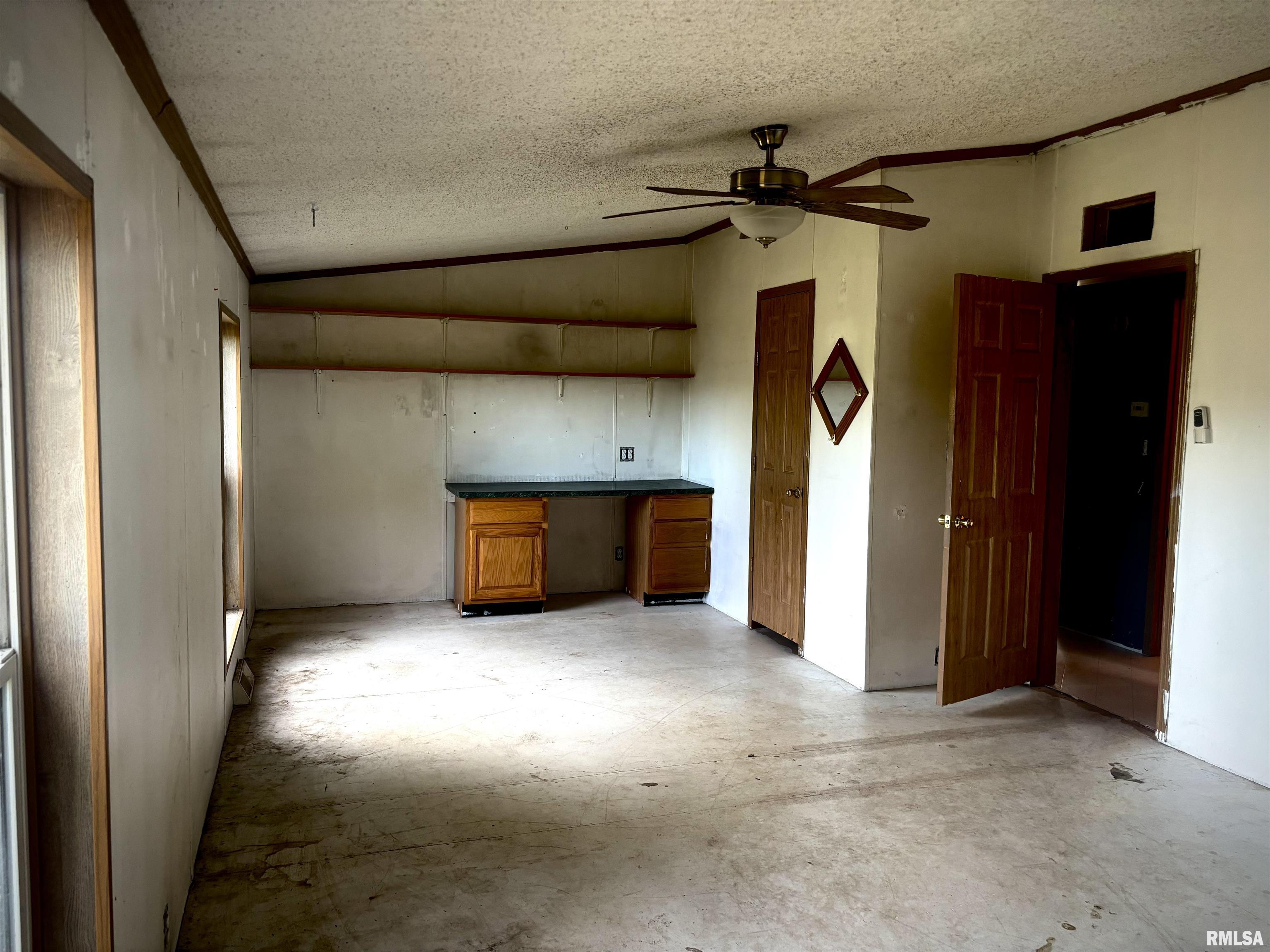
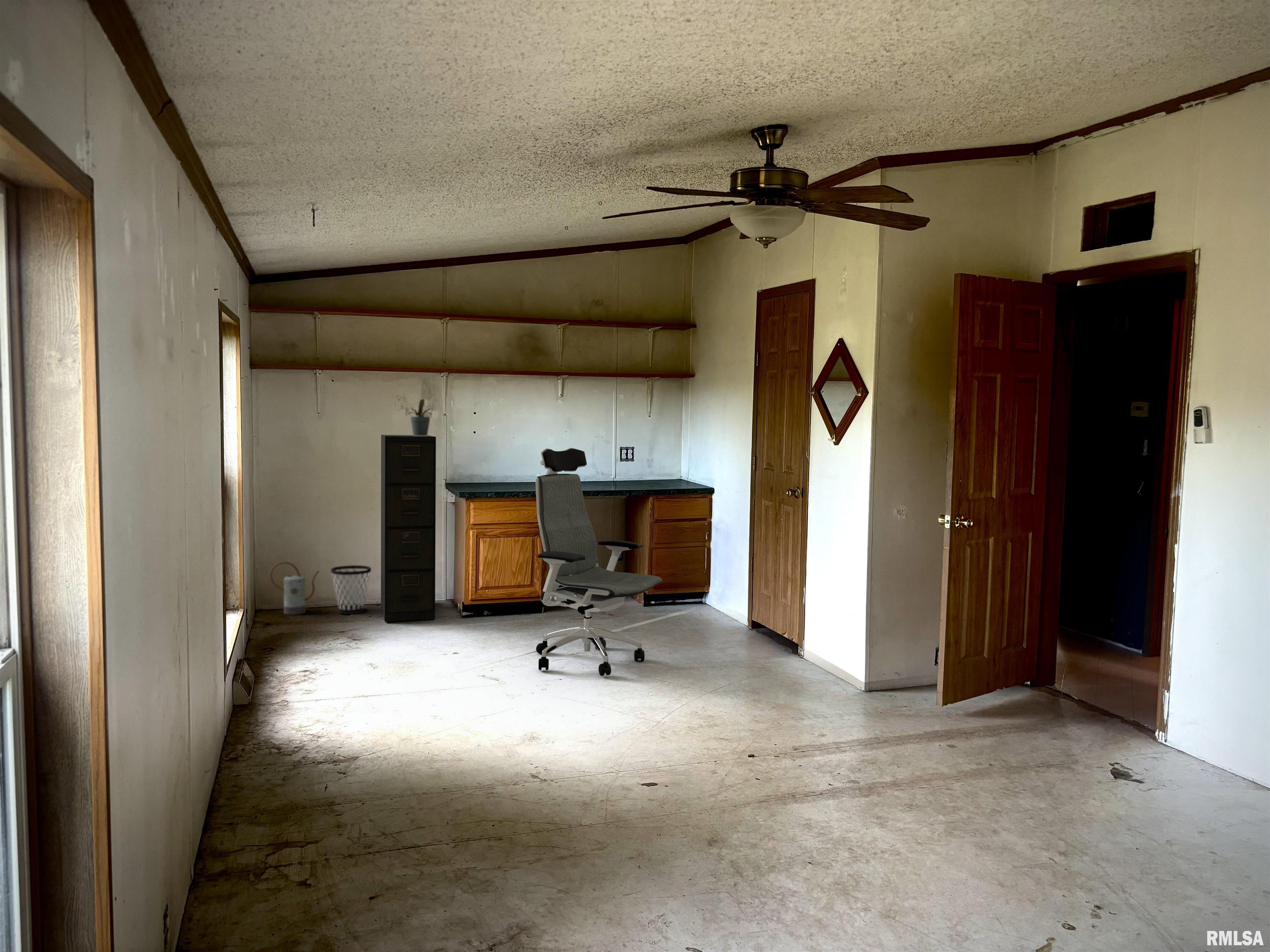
+ potted plant (419, 417)
+ watering can (295, 587)
+ office chair (589, 556)
+ filing cabinet (407, 525)
+ wastebasket (351, 590)
